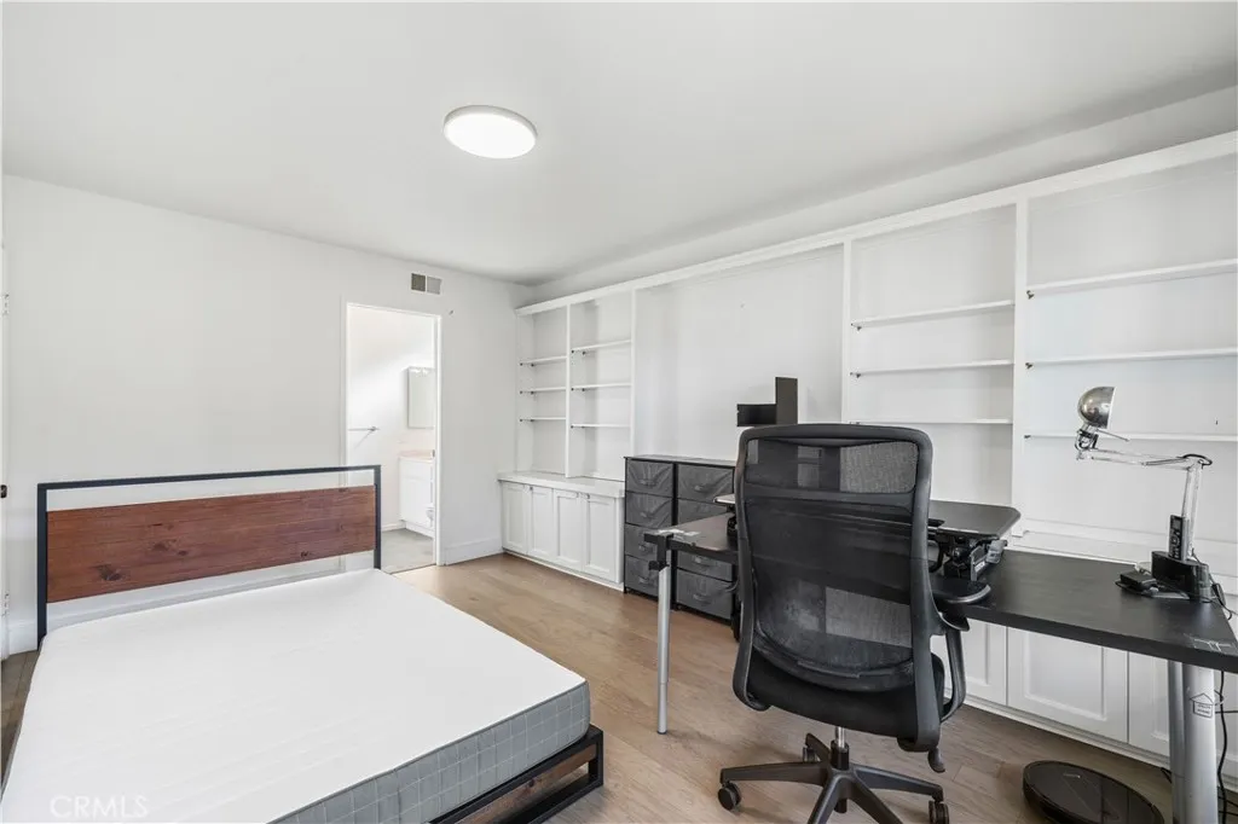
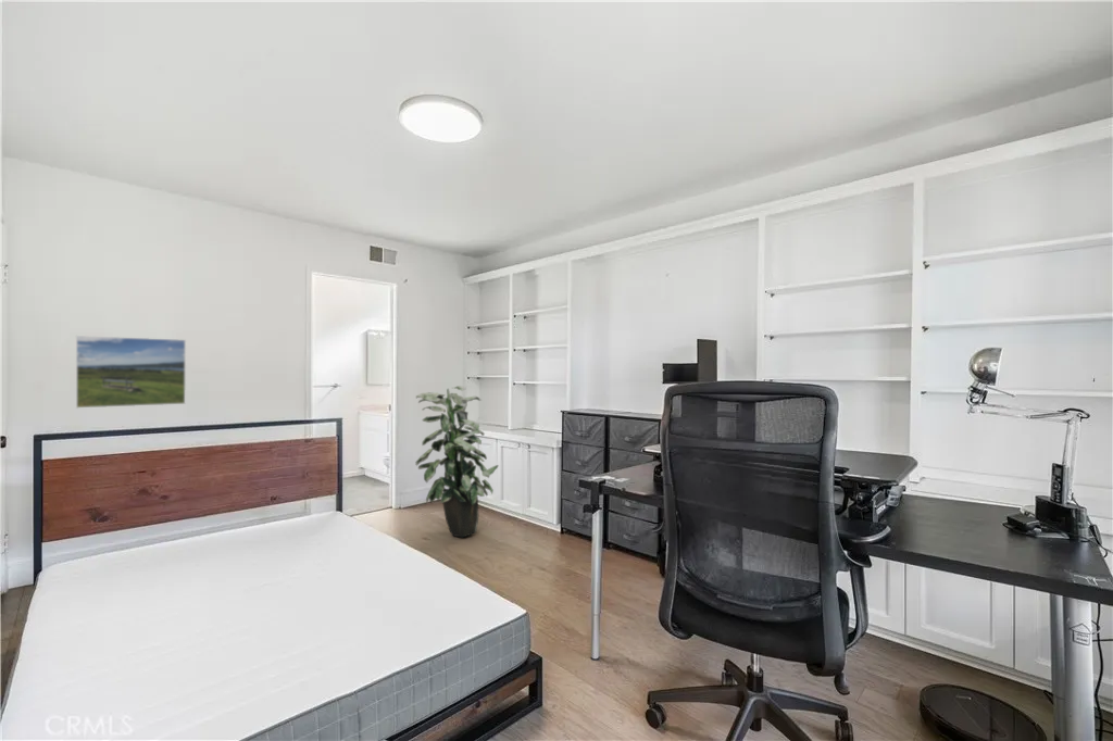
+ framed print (134, 372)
+ indoor plant (454, 460)
